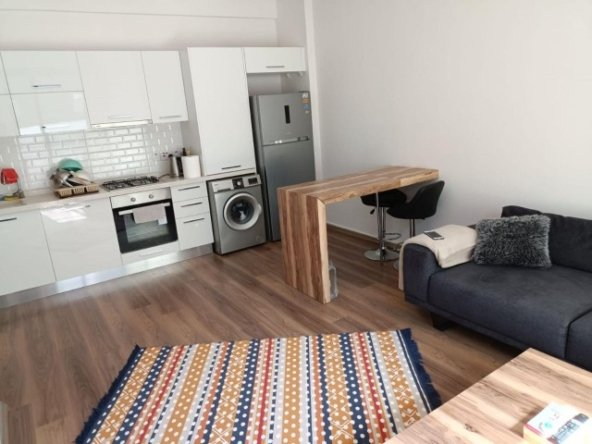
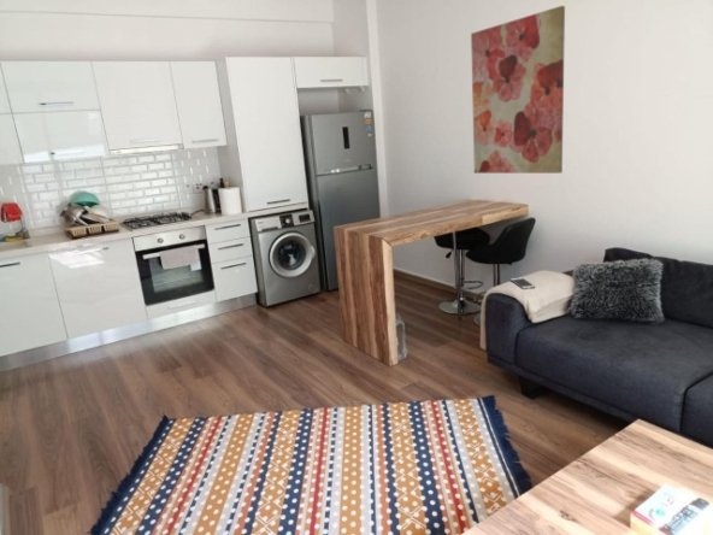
+ wall art (513, 99)
